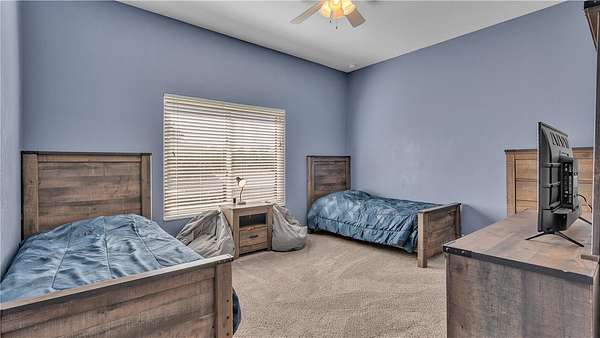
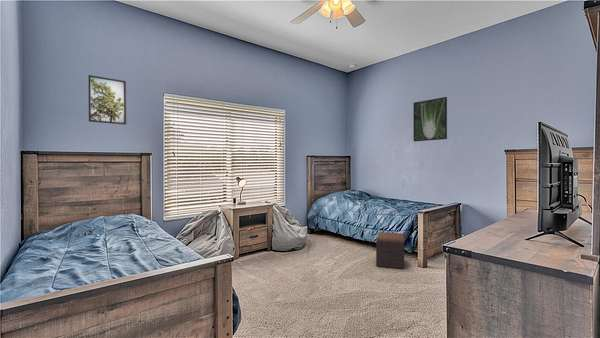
+ footstool (390, 249)
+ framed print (107, 100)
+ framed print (429, 120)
